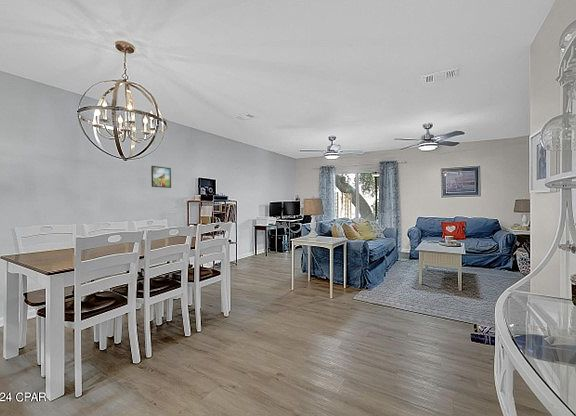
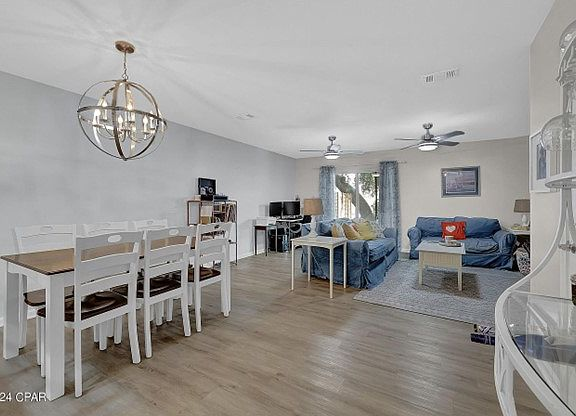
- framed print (161, 177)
